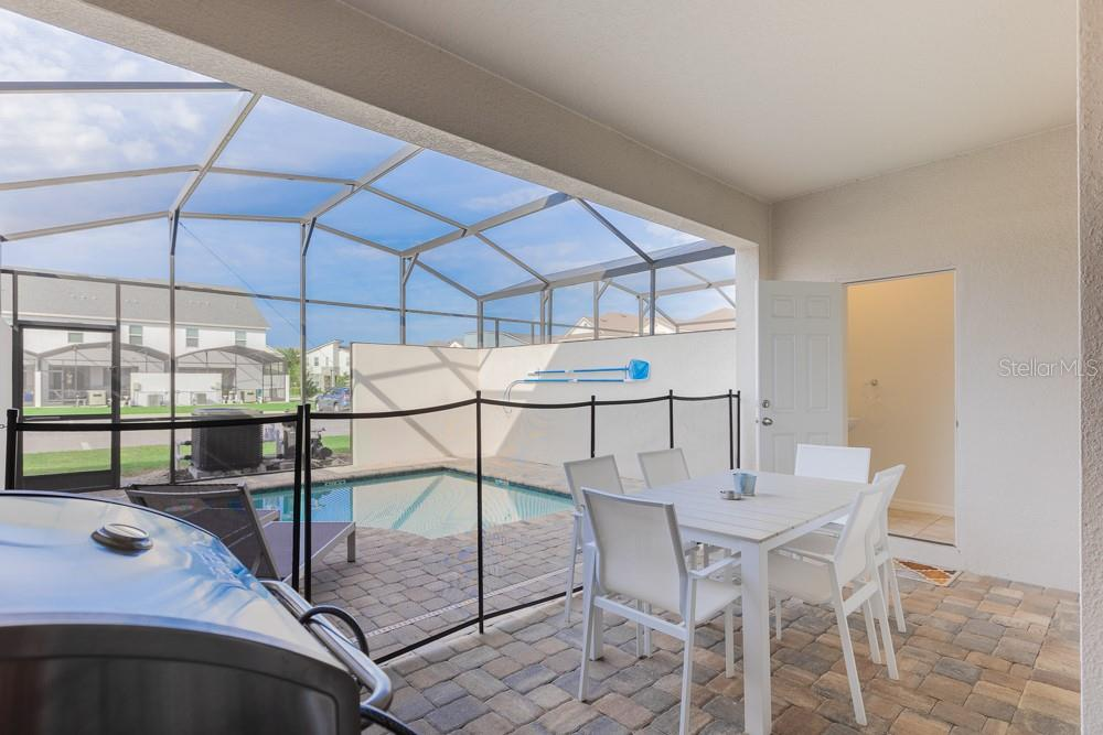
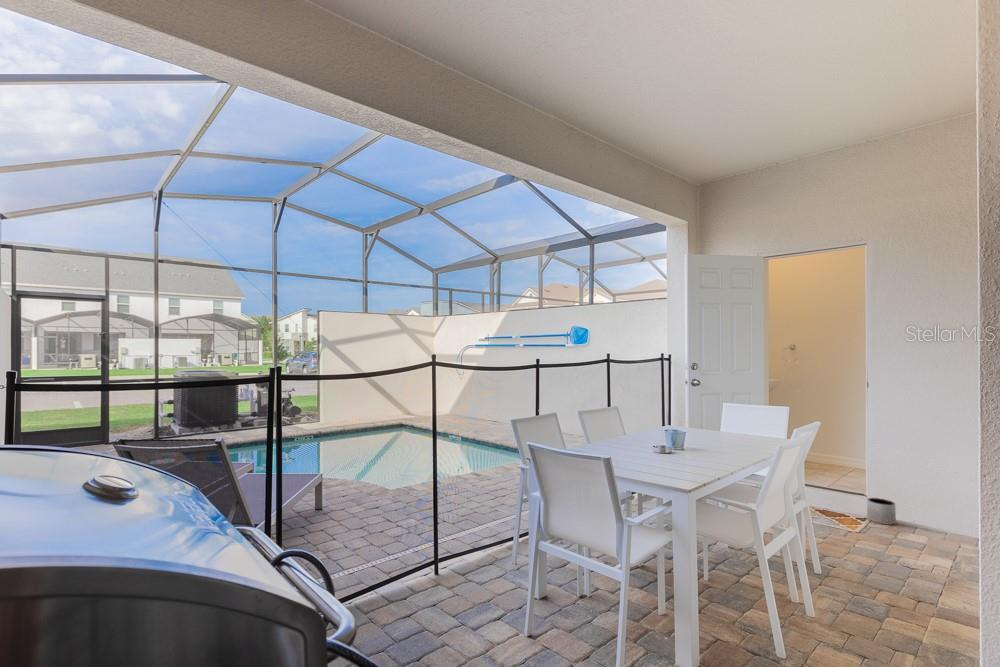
+ planter (881, 511)
